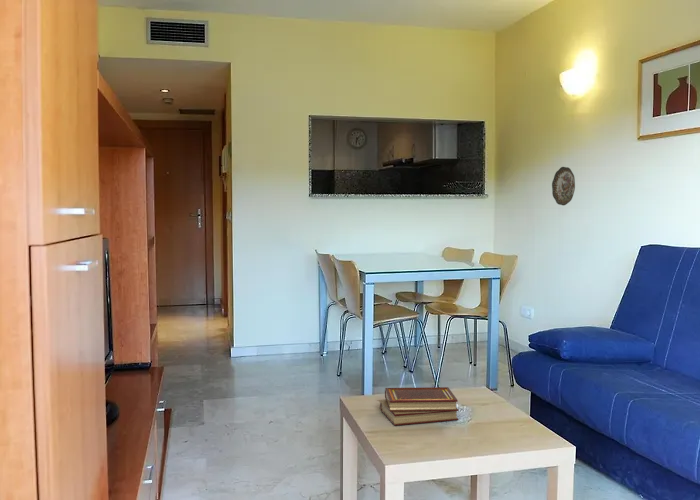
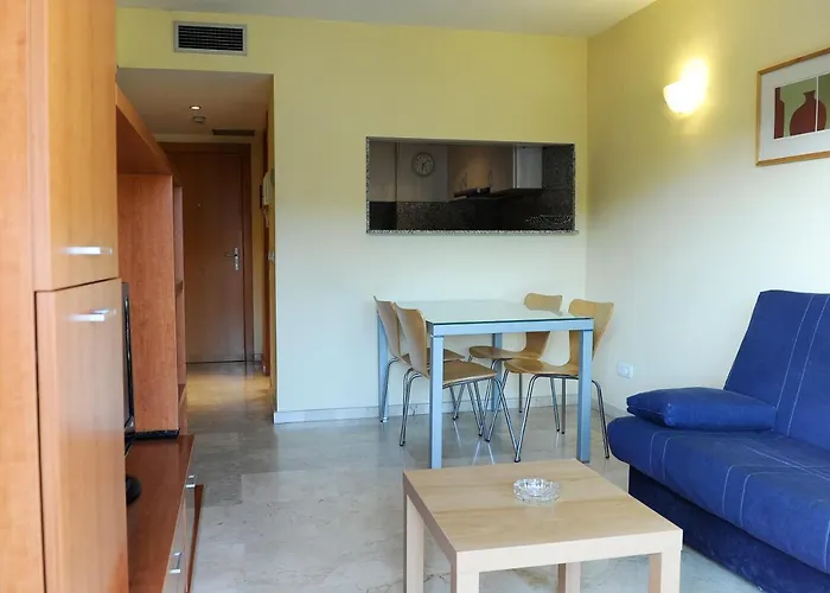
- decorative plate (564, 186)
- book set (416, 403)
